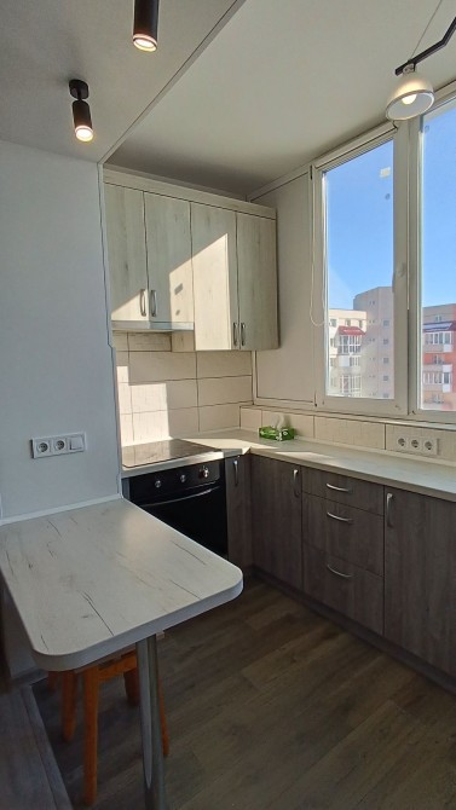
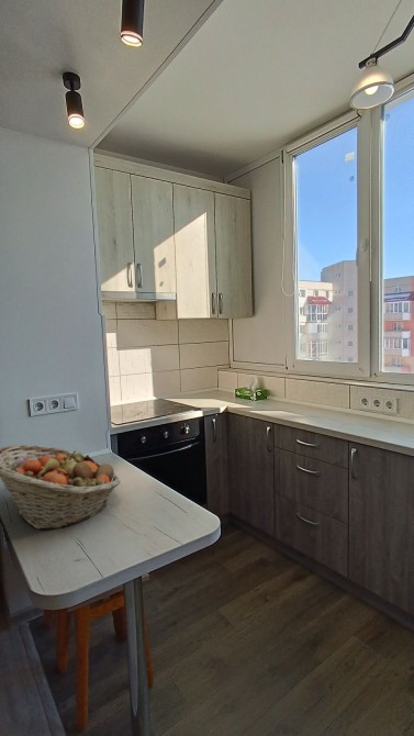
+ fruit basket (56, 477)
